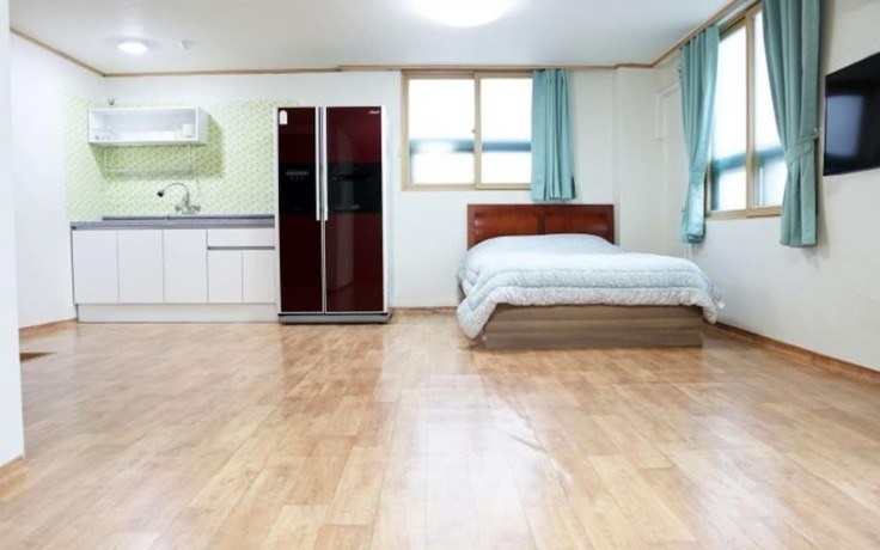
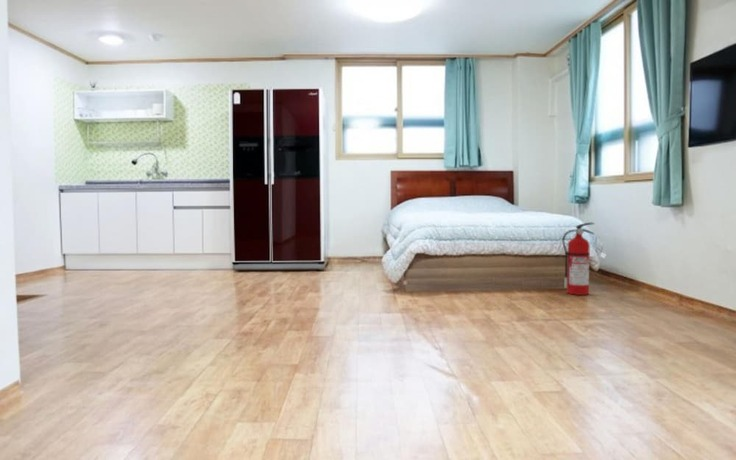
+ fire extinguisher (577, 258)
